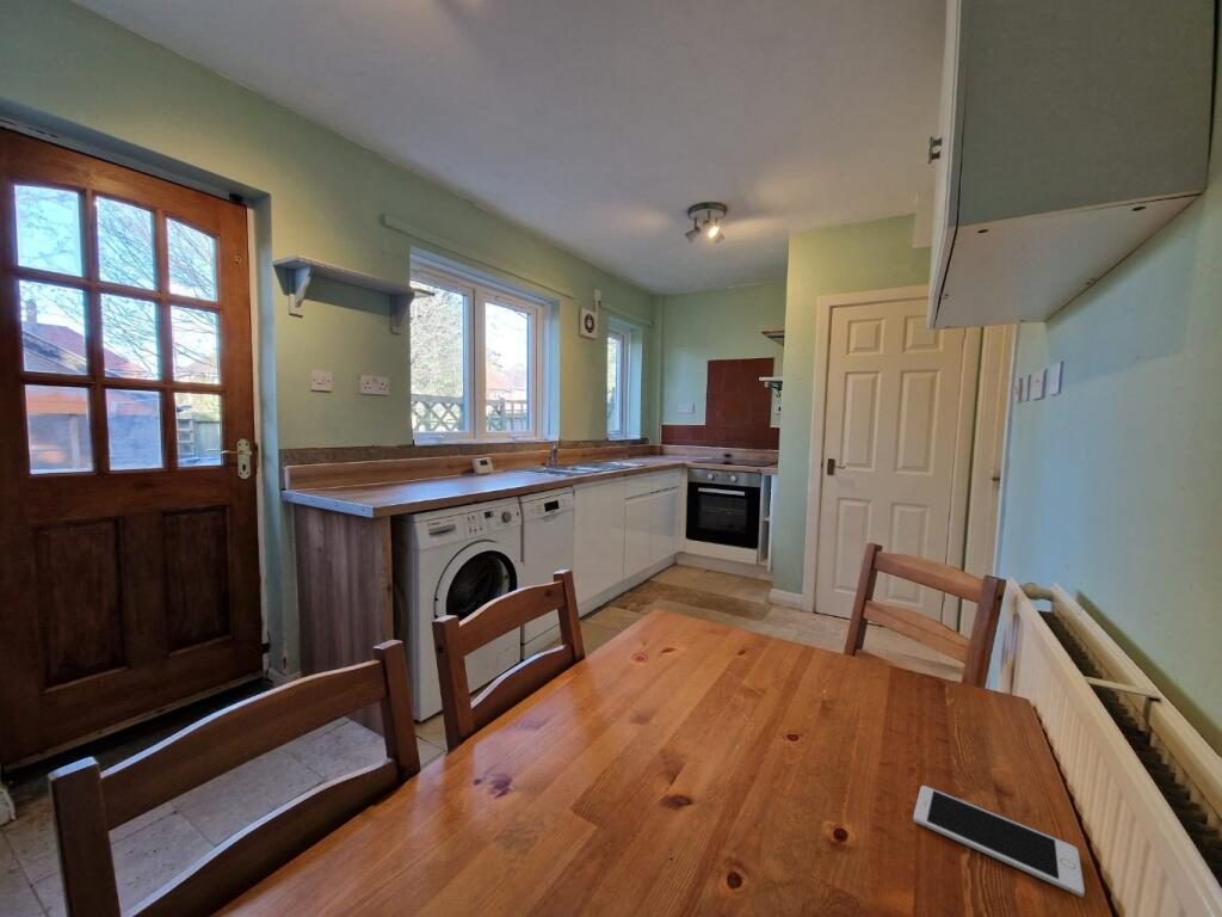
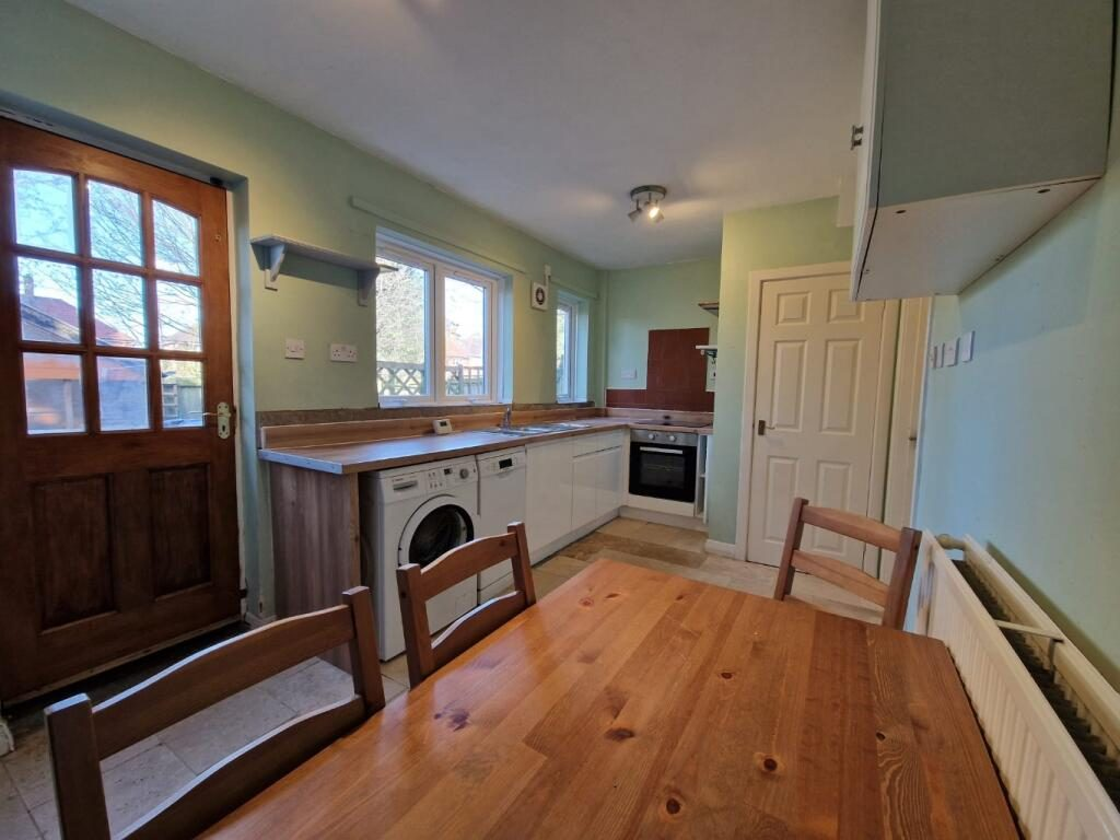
- cell phone (992, 833)
